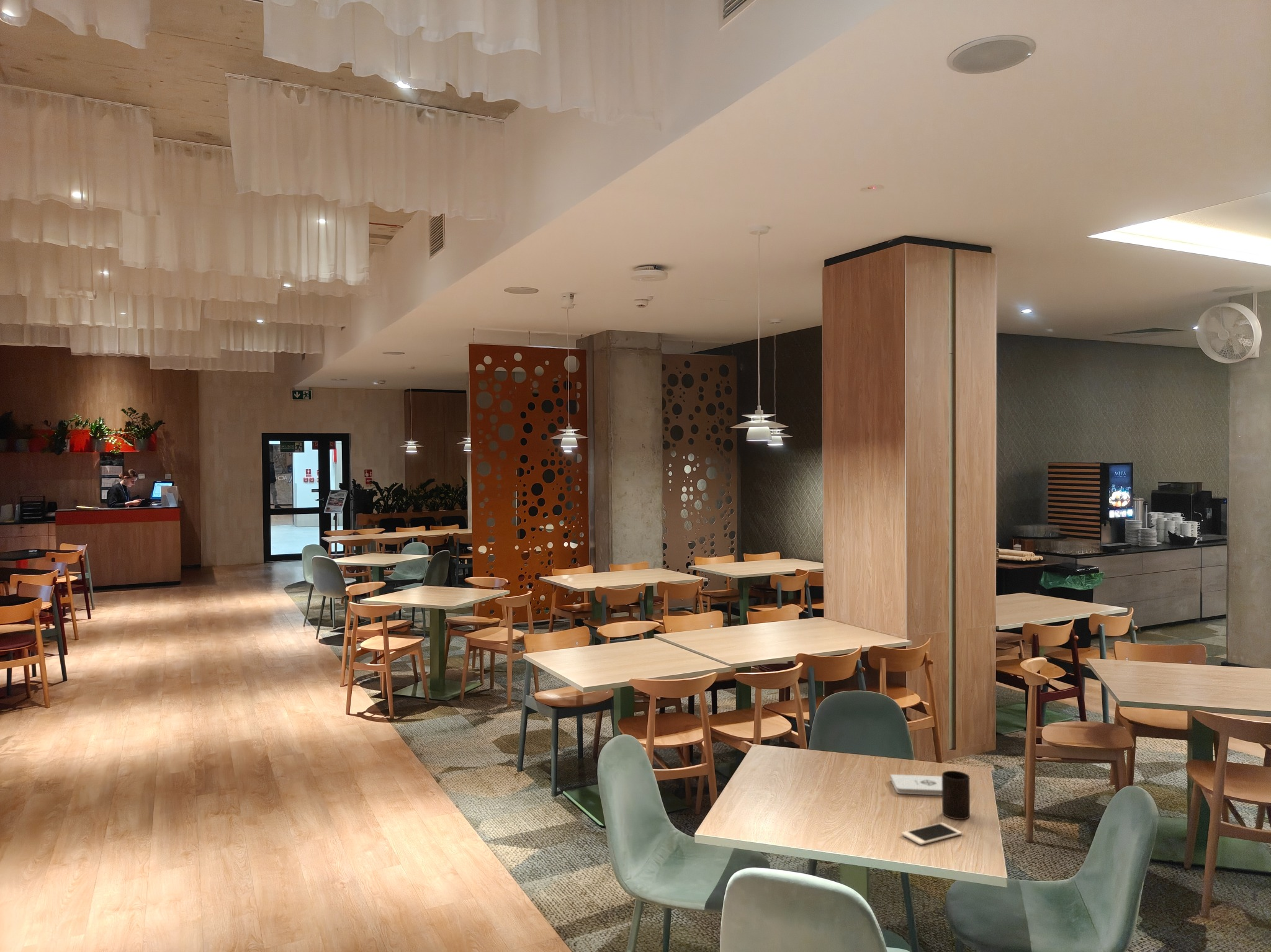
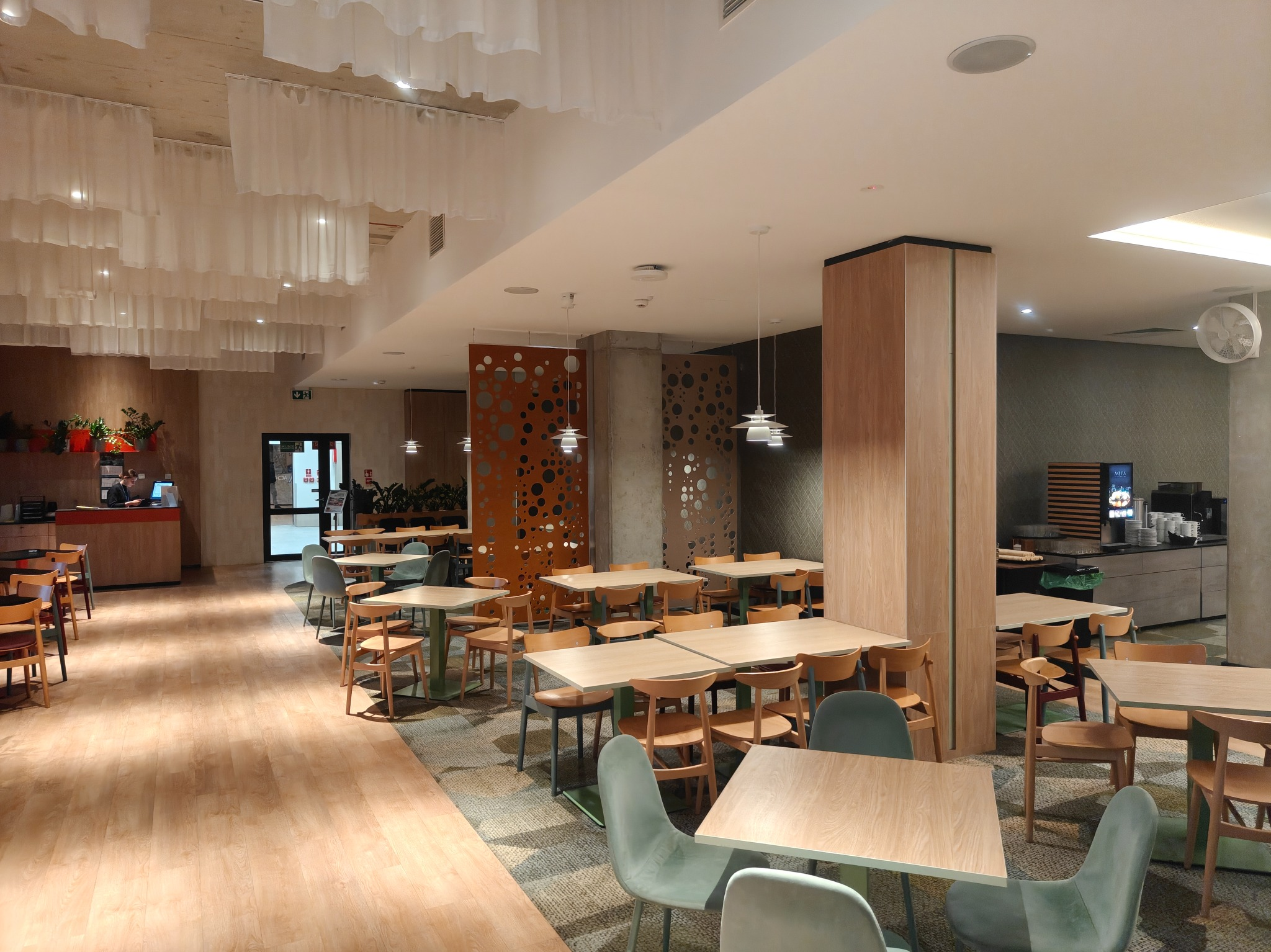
- cell phone (932, 833)
- cup (956, 794)
- notepad (926, 784)
